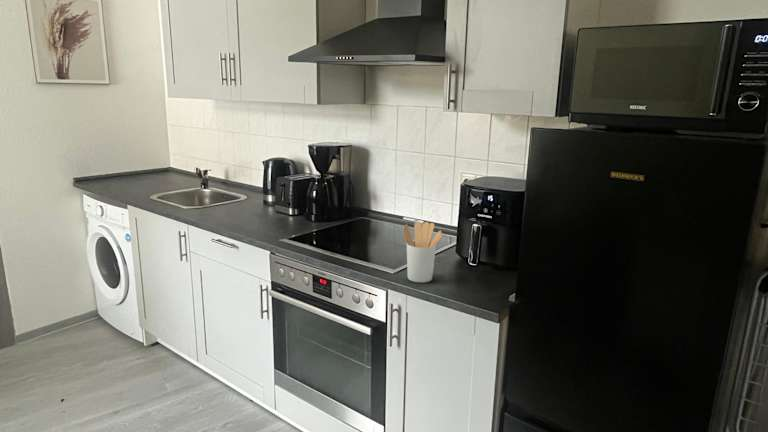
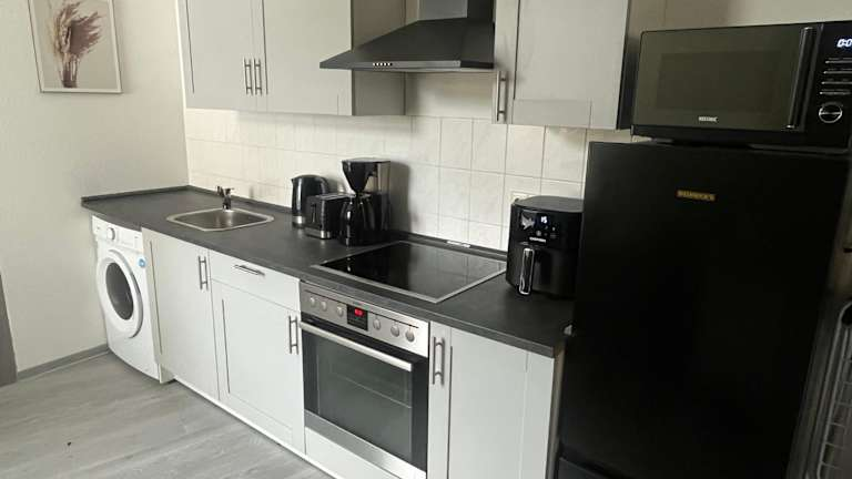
- utensil holder (421, 250)
